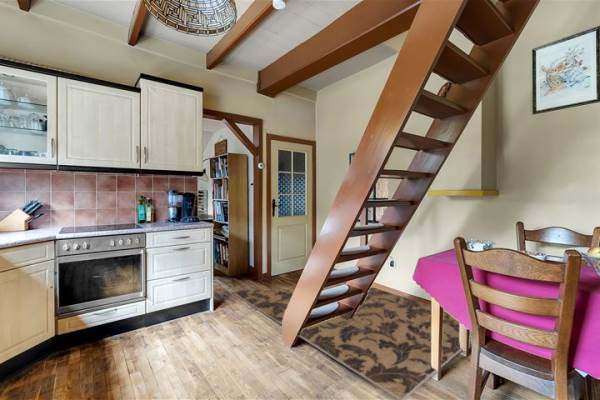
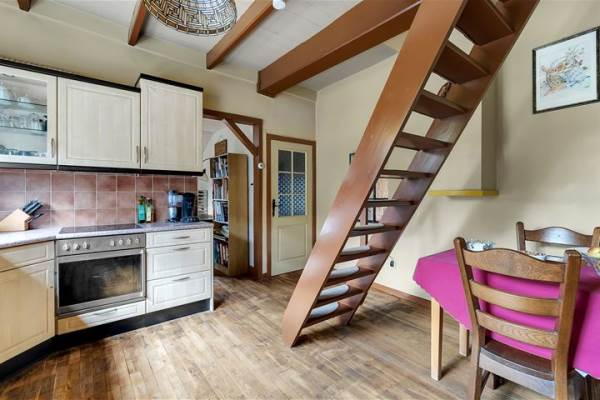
- rug (340, 317)
